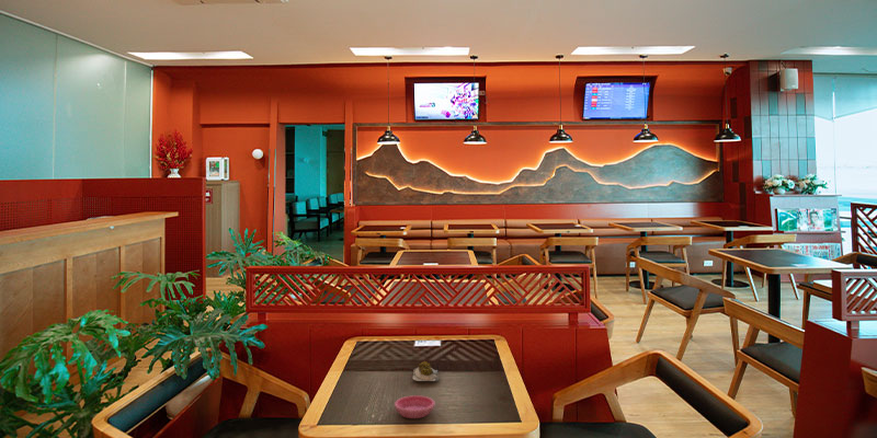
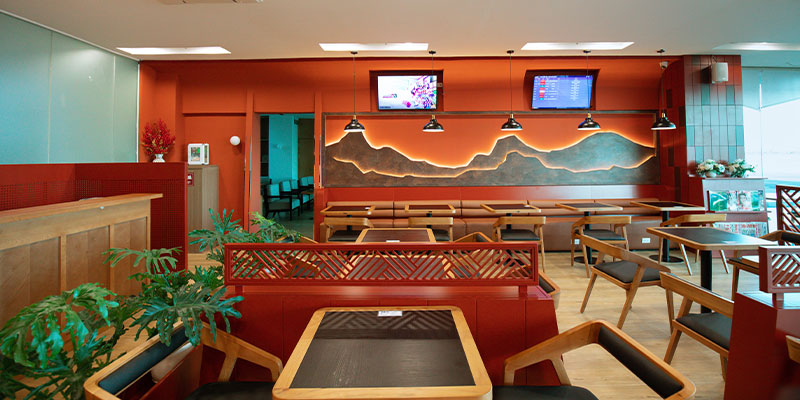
- succulent plant (425, 369)
- saucer (414, 407)
